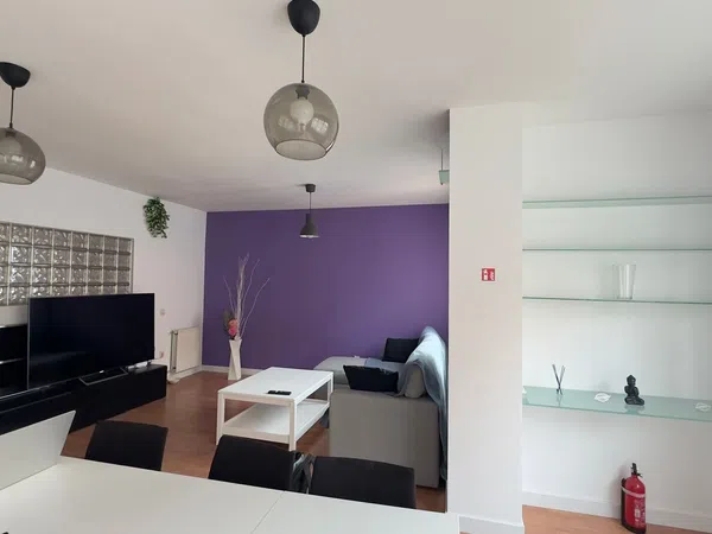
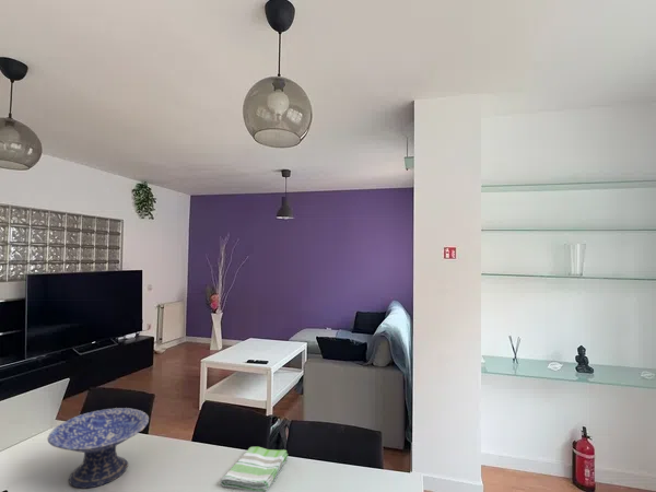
+ dish towel (256, 465)
+ decorative bowl (101, 448)
